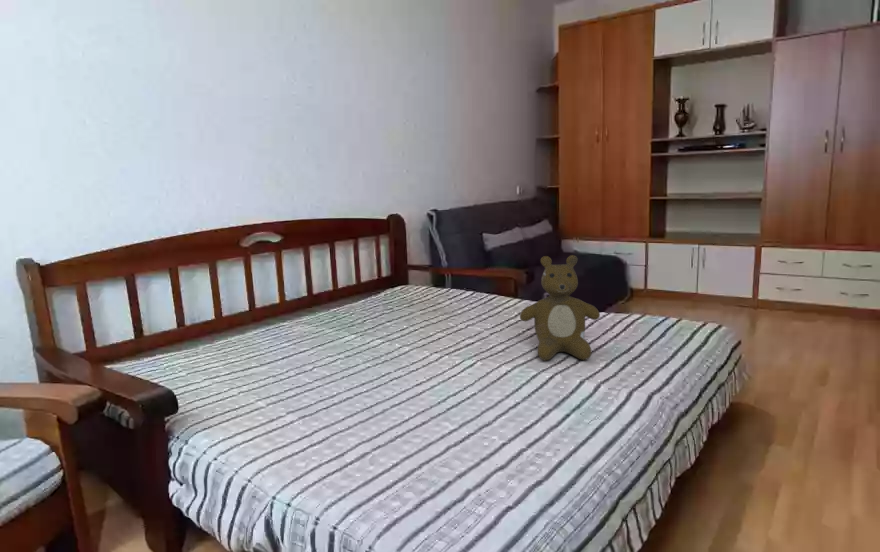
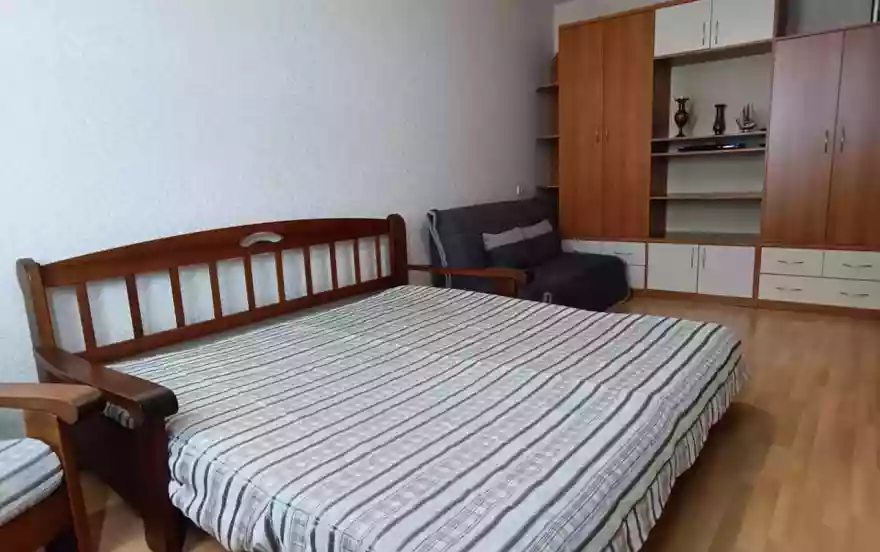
- teddy bear (561, 306)
